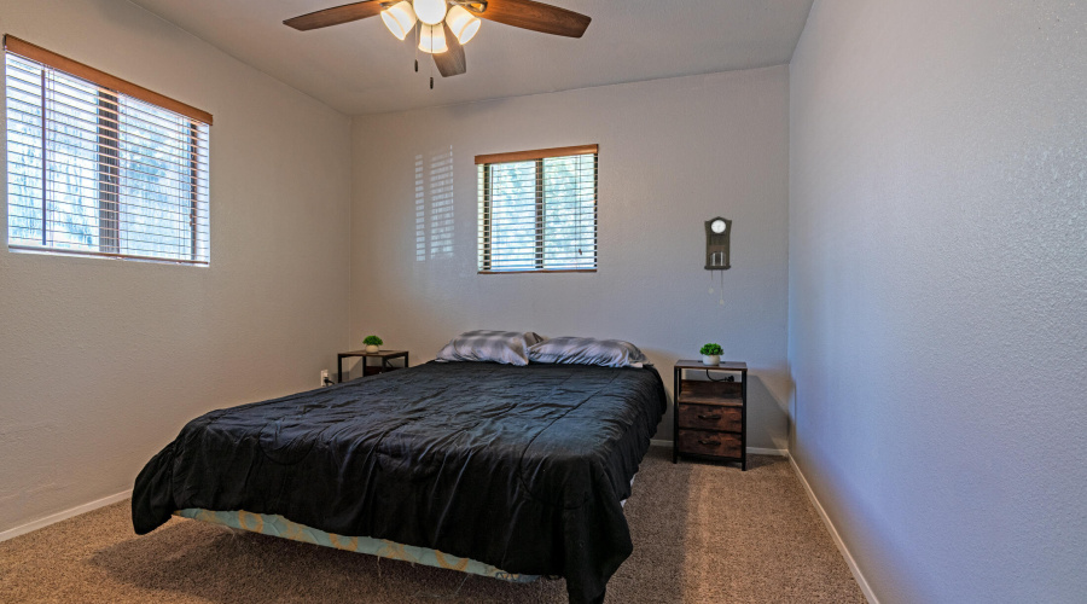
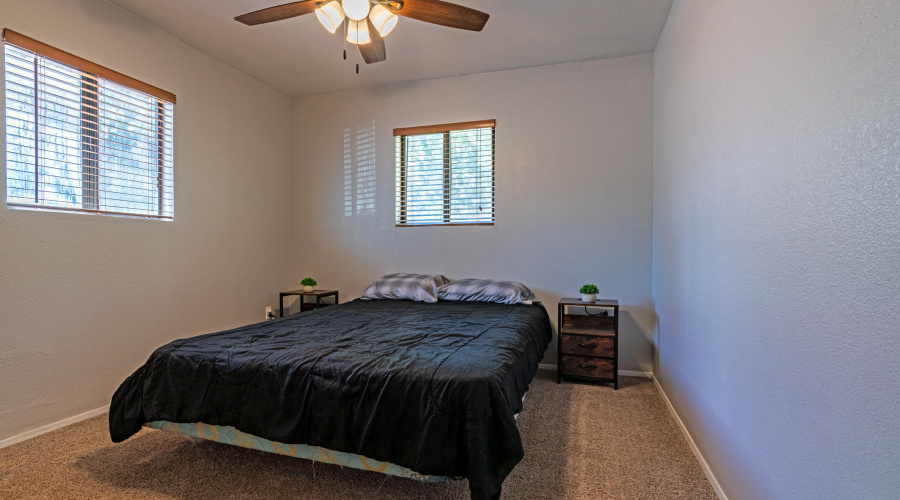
- pendulum clock (716, 261)
